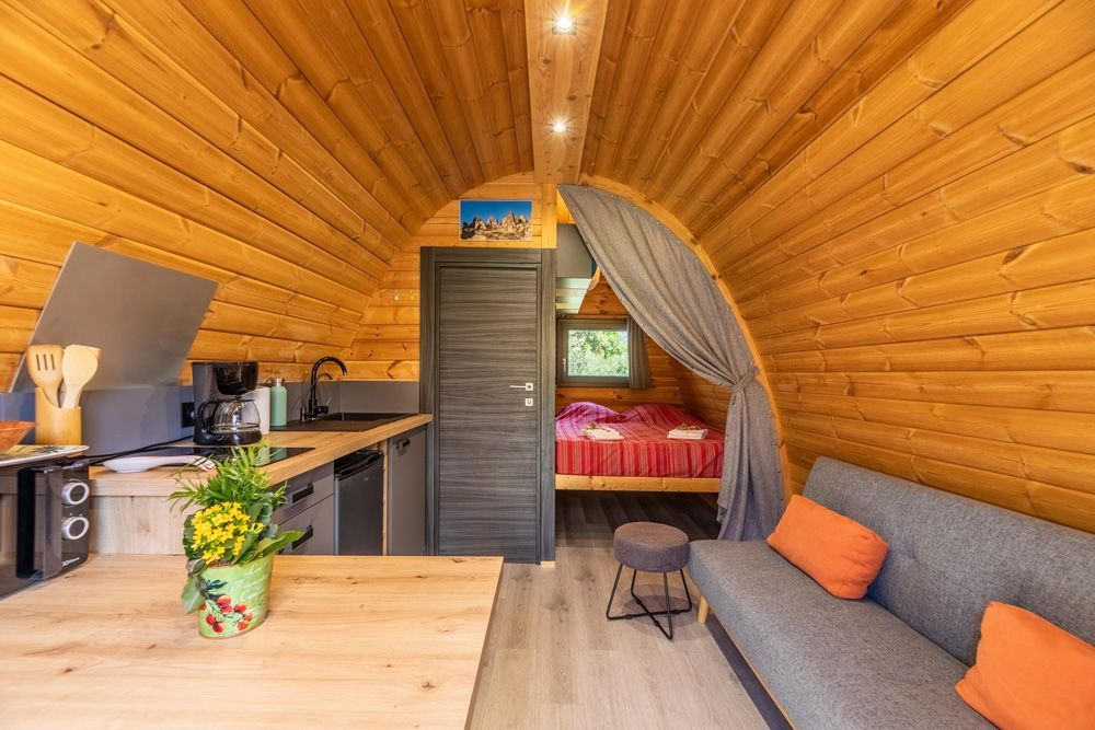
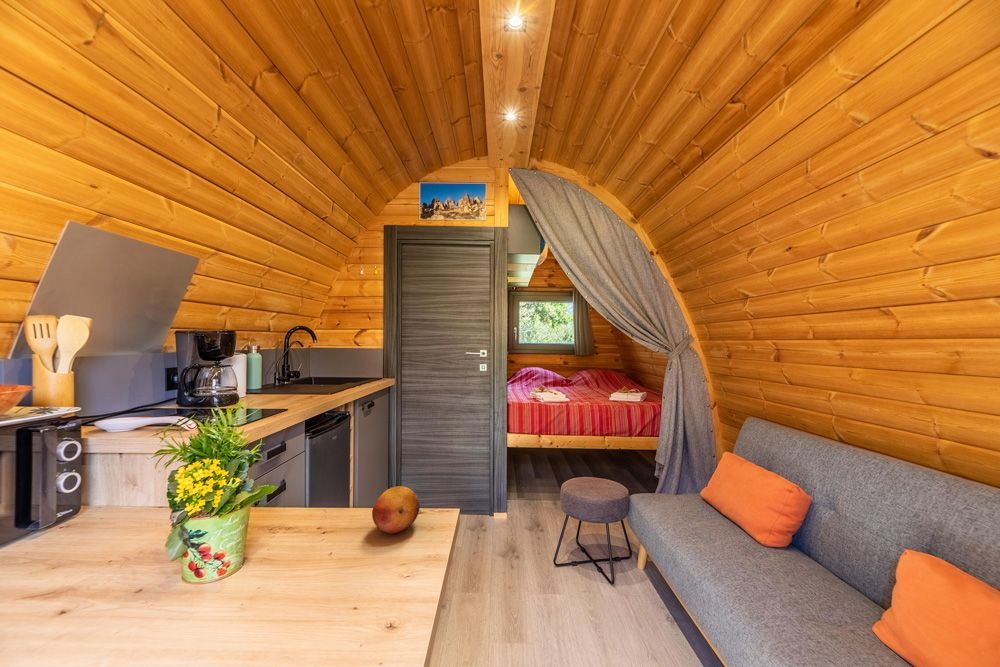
+ fruit (397, 507)
